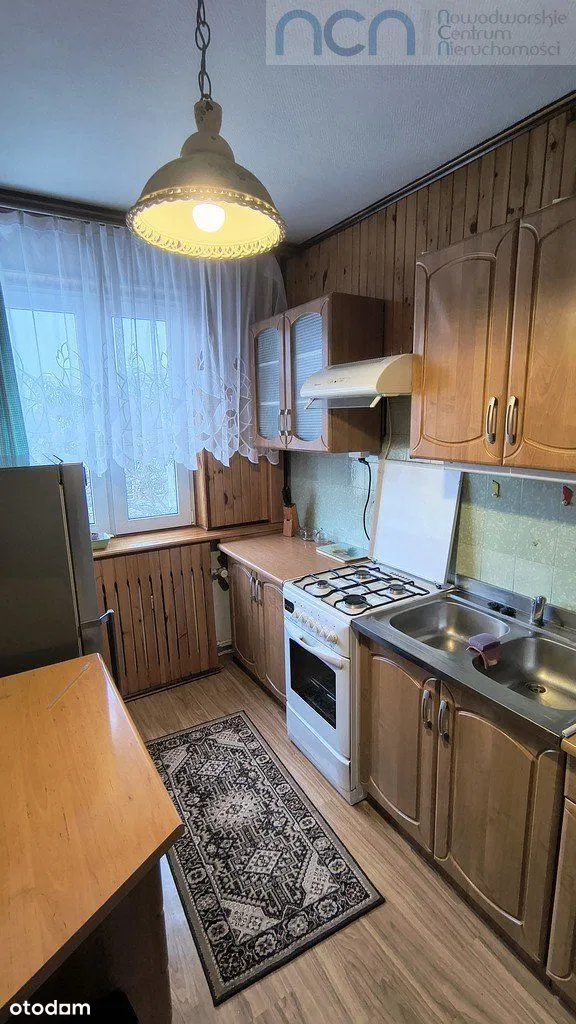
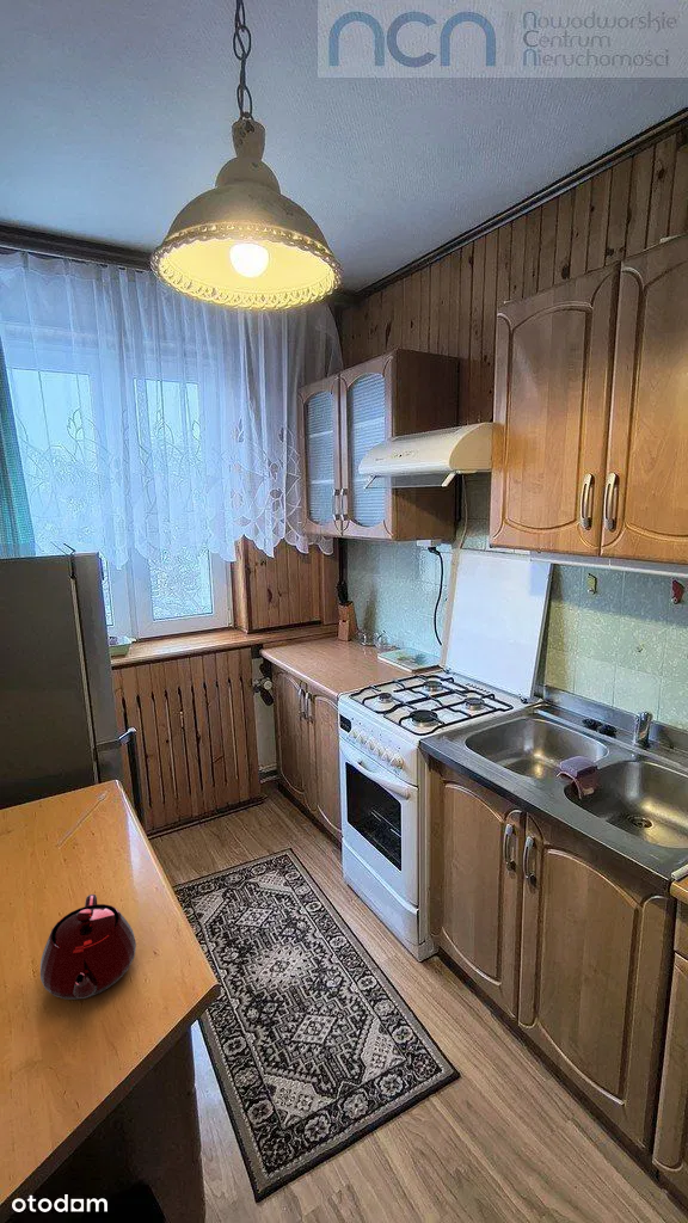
+ teapot (87, 947)
